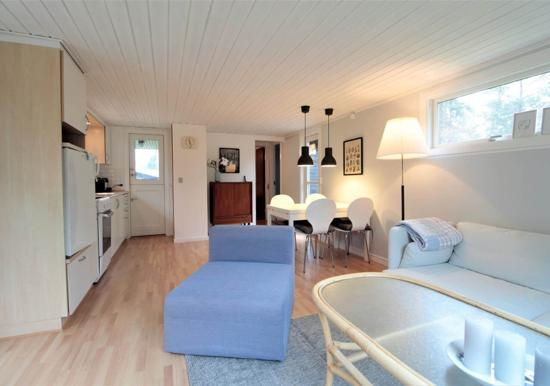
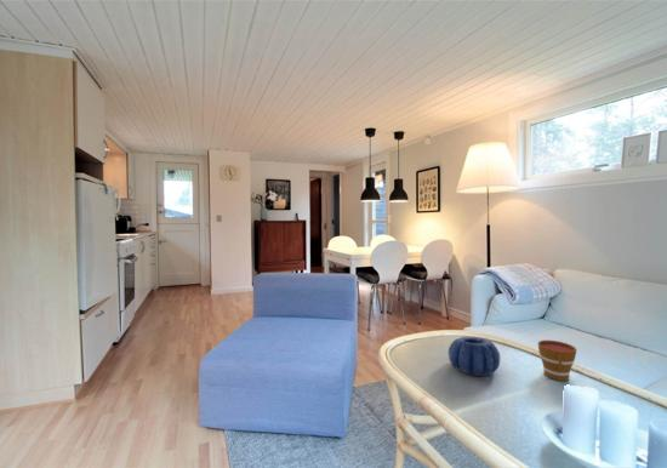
+ cup (557, 361)
+ decorative bowl (473, 354)
